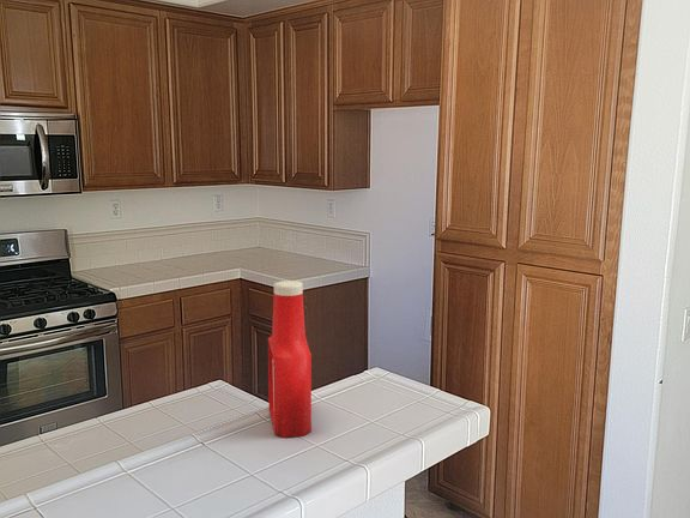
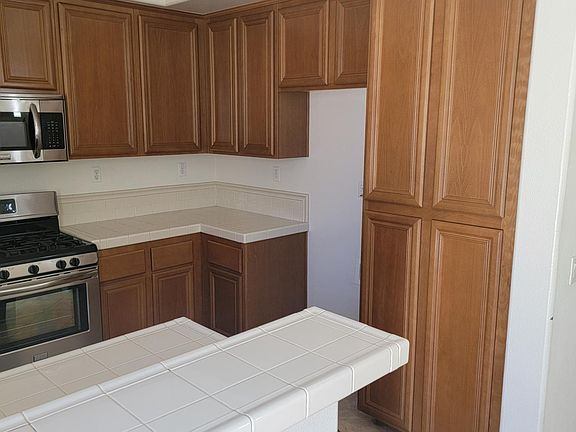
- soap bottle (289, 353)
